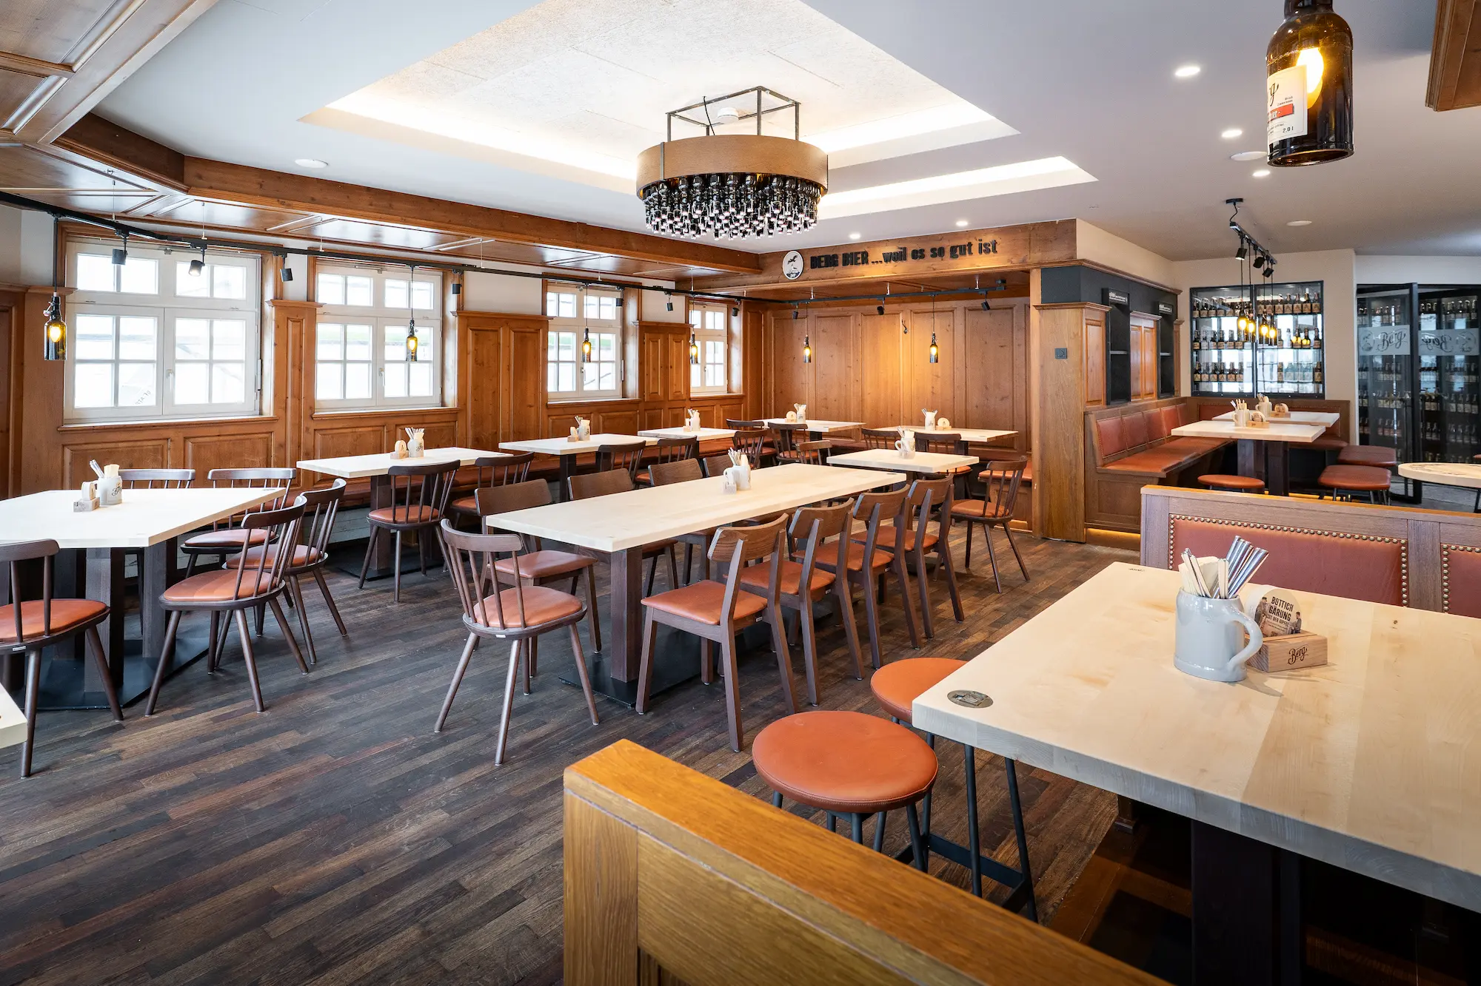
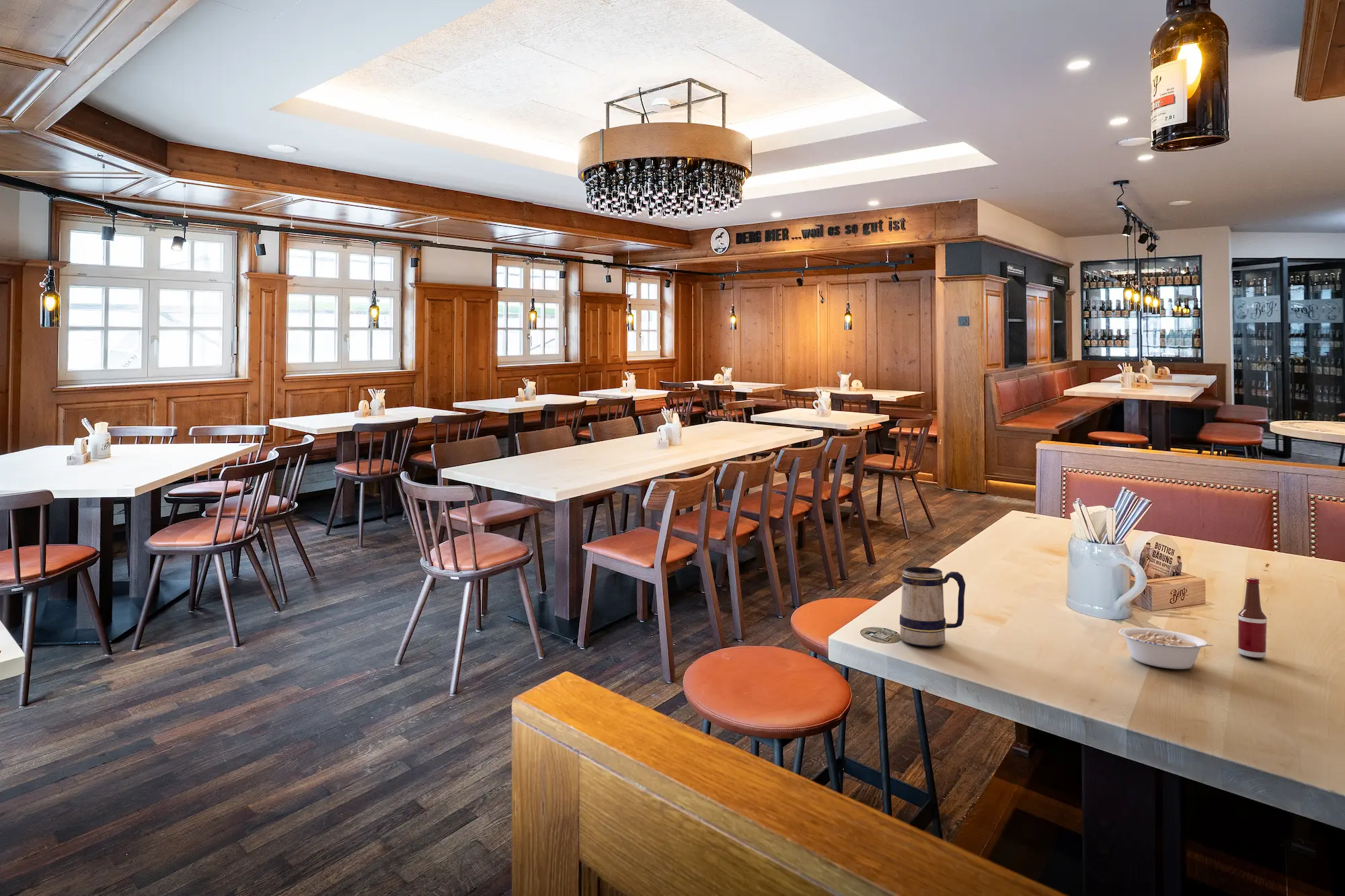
+ beer mug (931, 606)
+ legume (1165, 647)
+ root beer (1252, 617)
